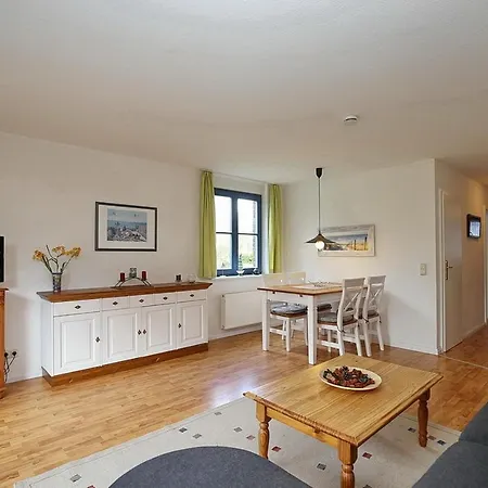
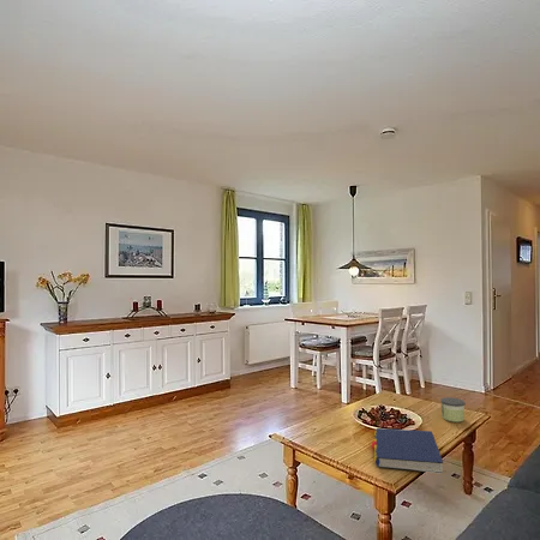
+ candle (452, 409)
+ book (403, 446)
